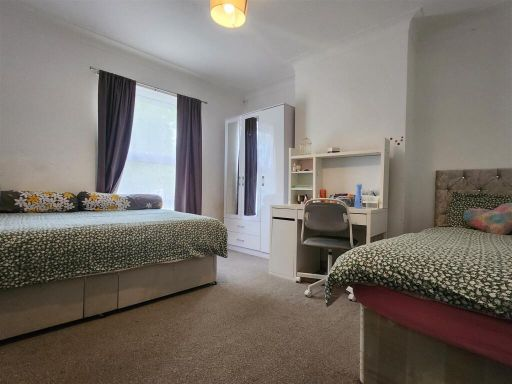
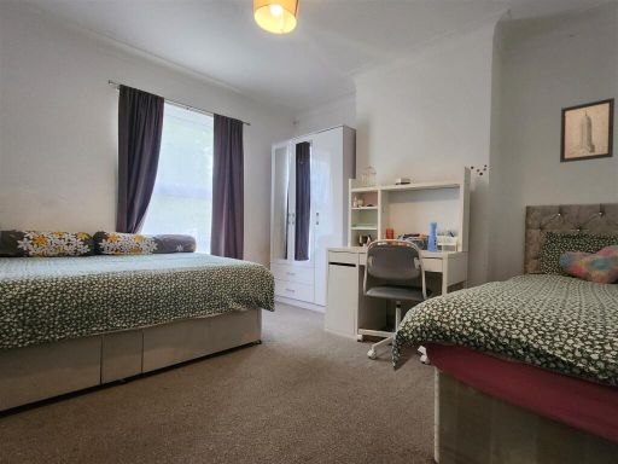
+ wall art (585, 132)
